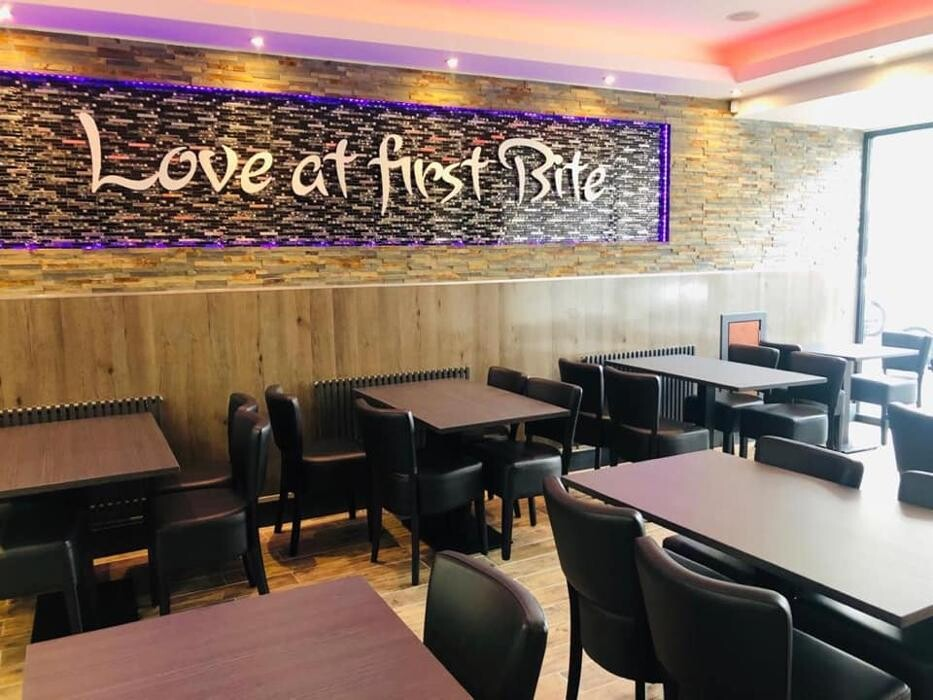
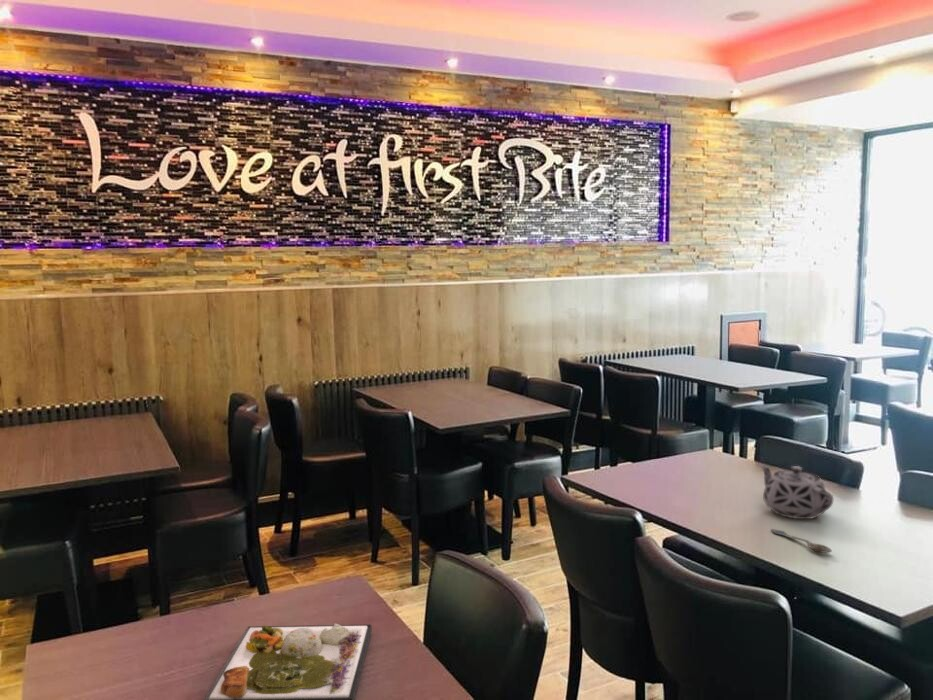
+ teapot (793, 488)
+ spoon (799, 539)
+ dinner plate (294, 657)
